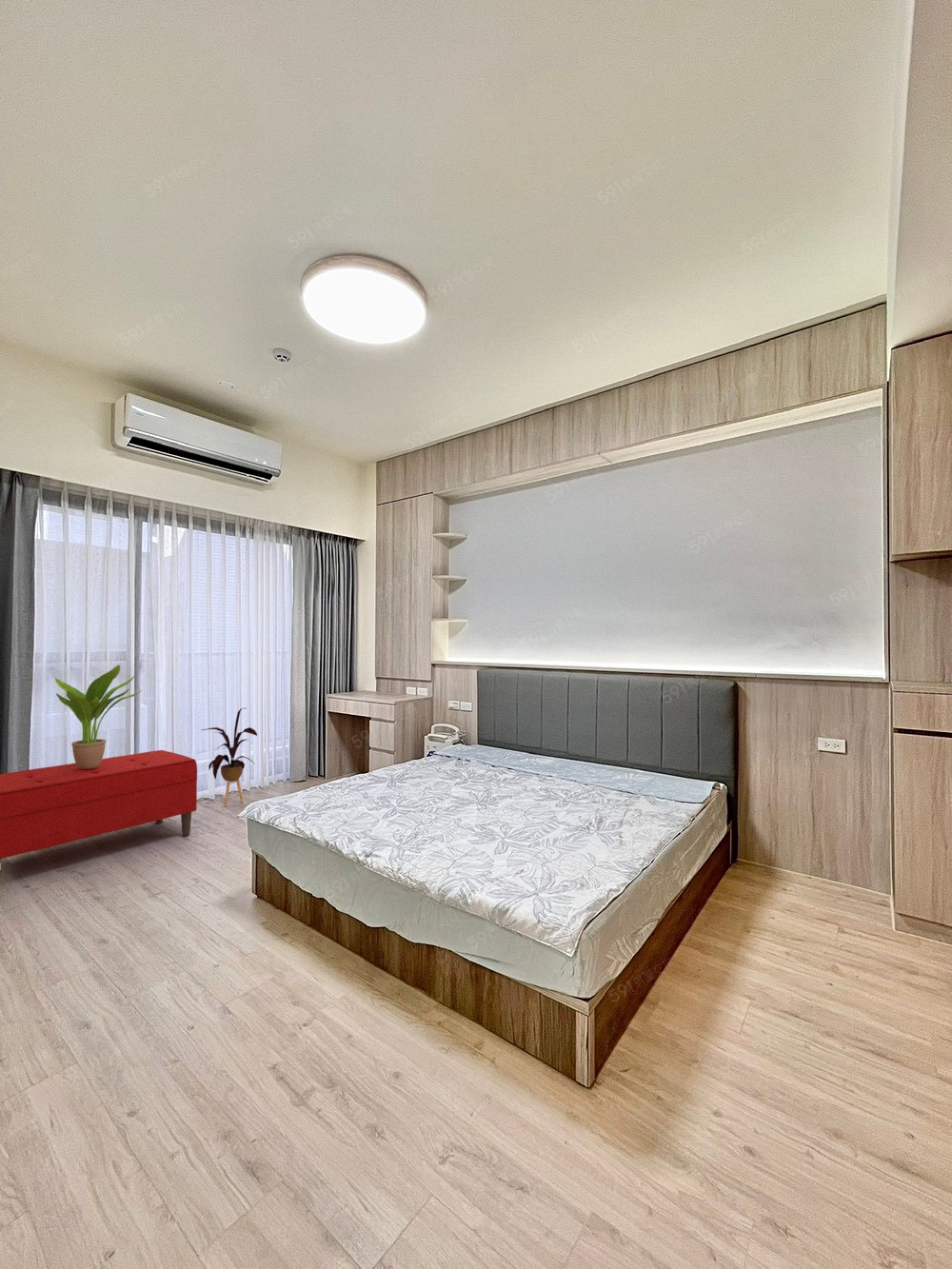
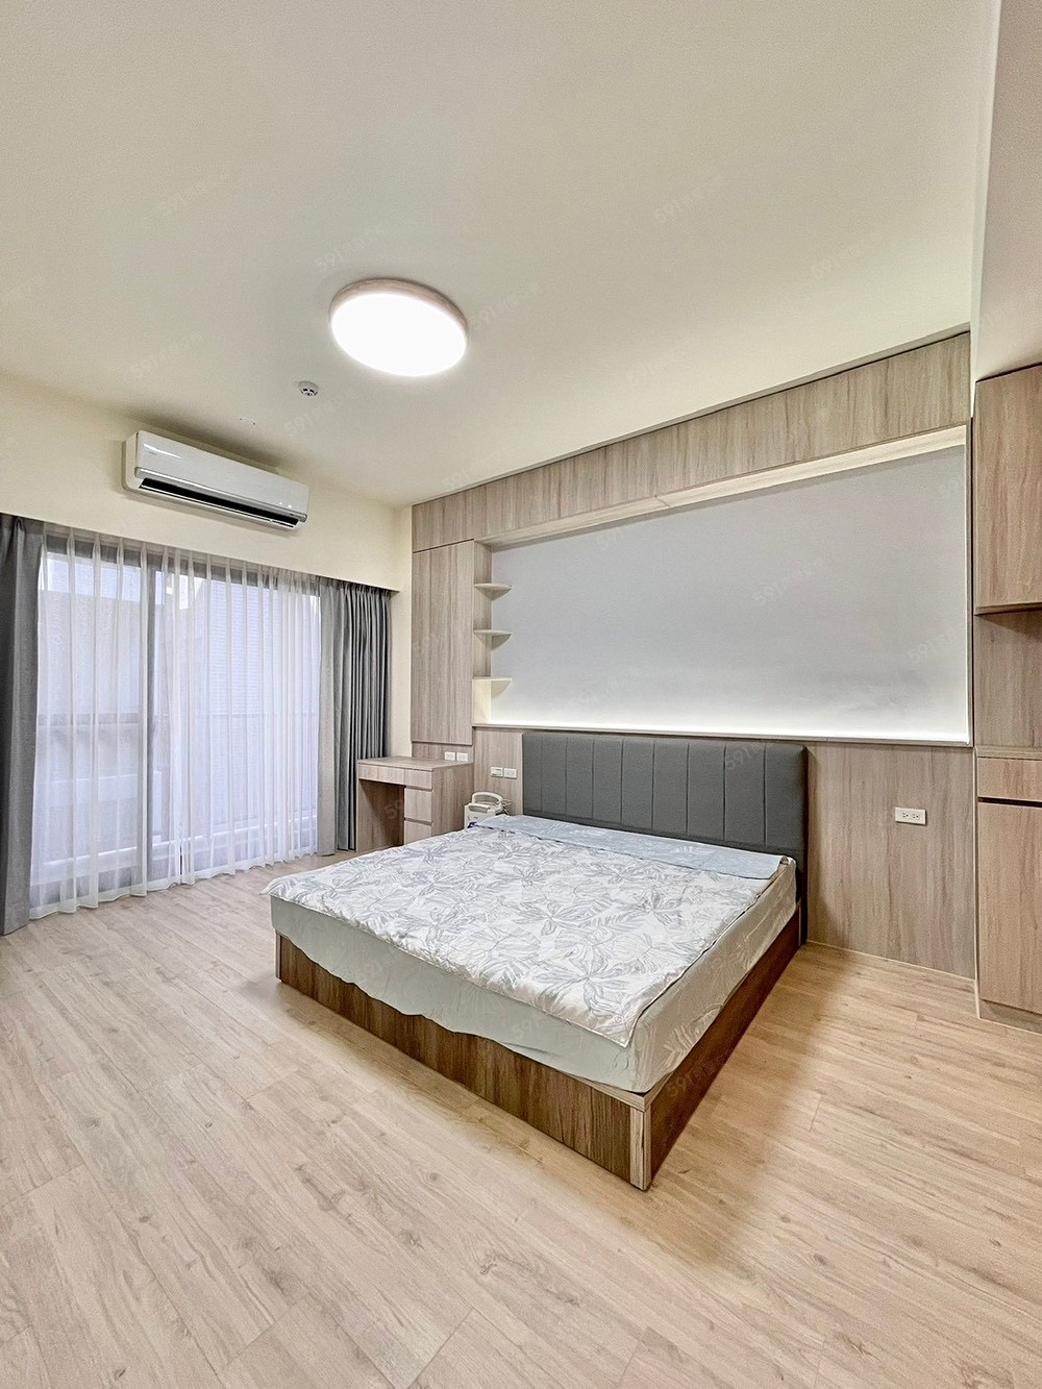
- house plant (228, 756)
- potted plant (99, 714)
- bench (89, 809)
